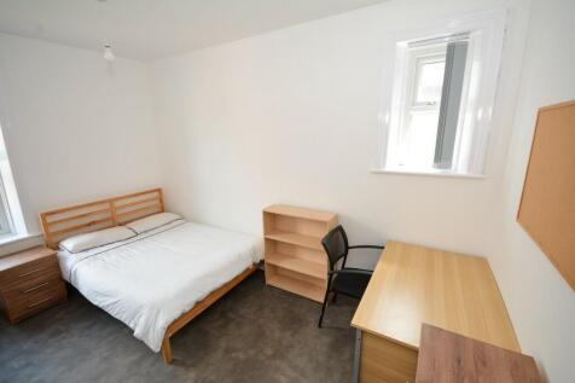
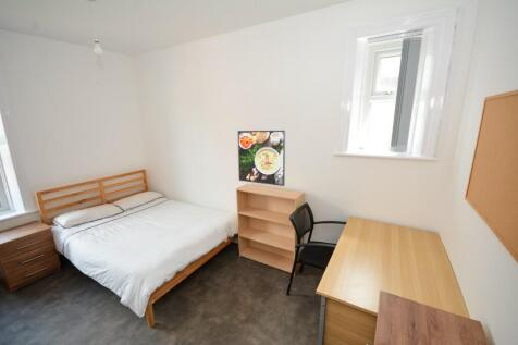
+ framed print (260, 157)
